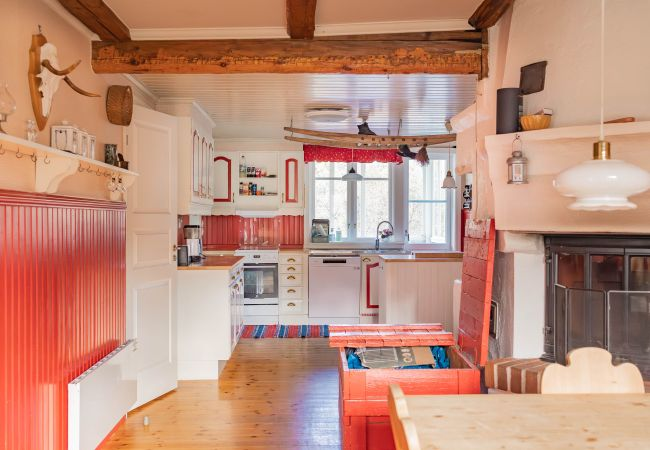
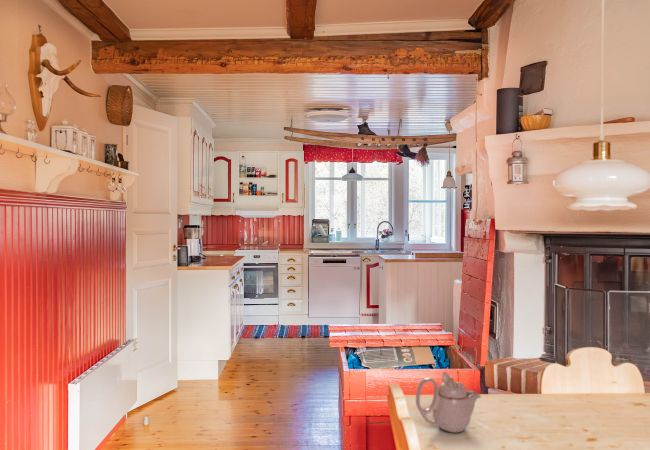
+ teapot (448, 401)
